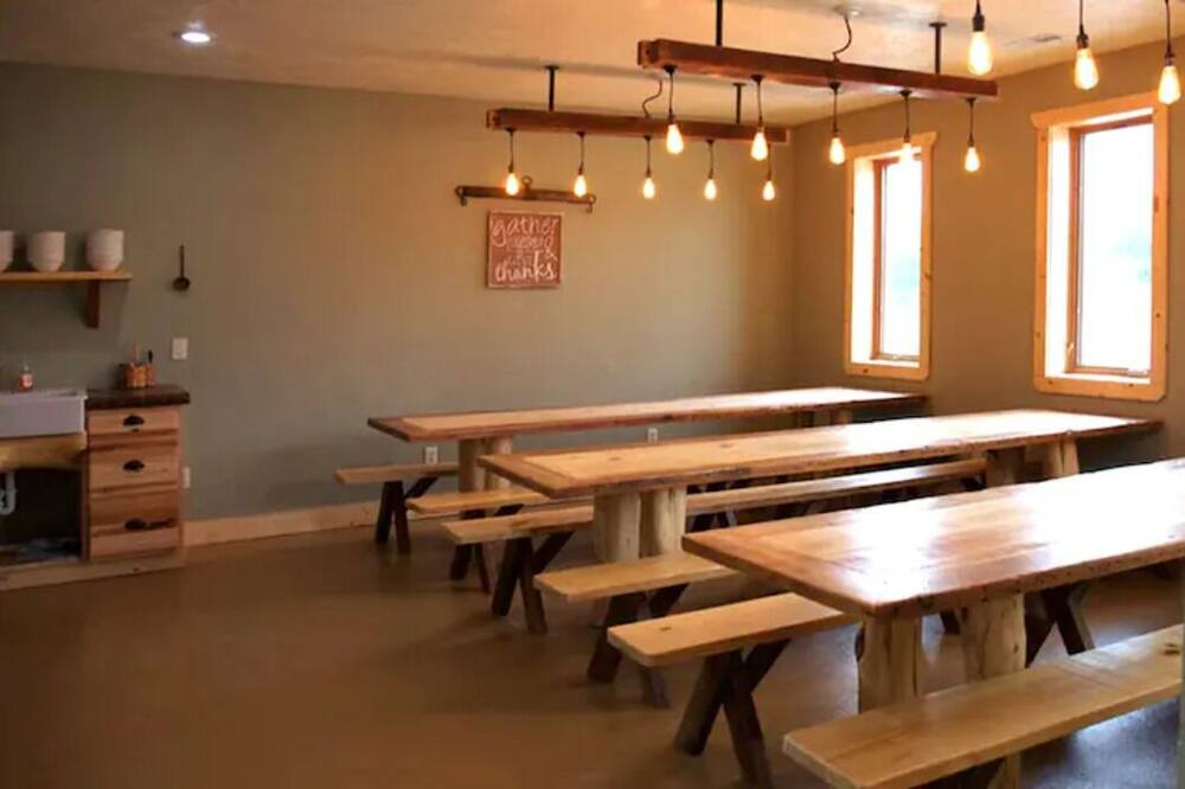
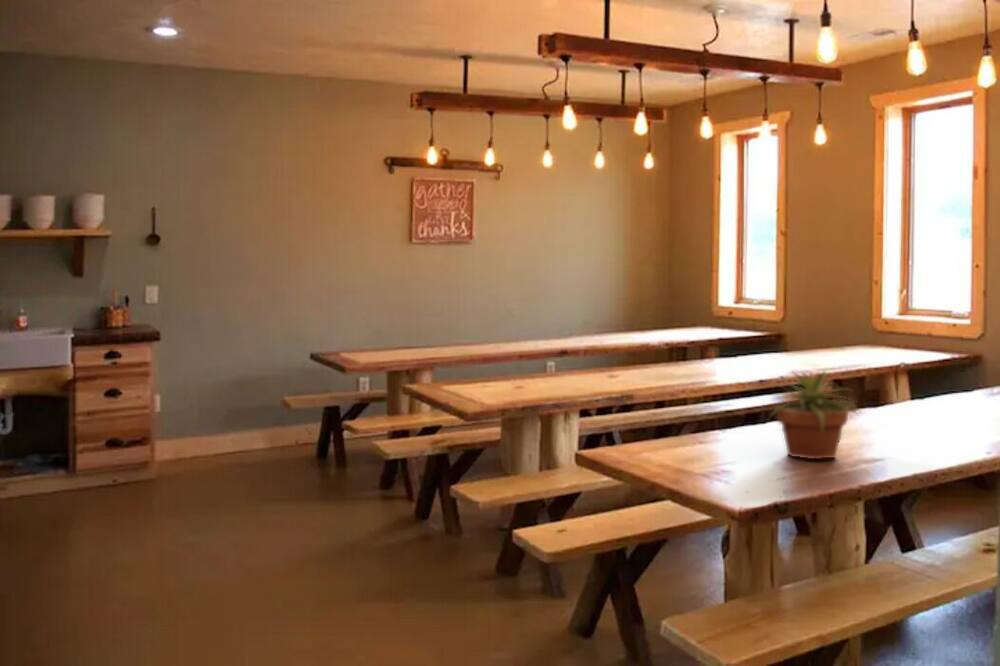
+ potted plant (808, 412)
